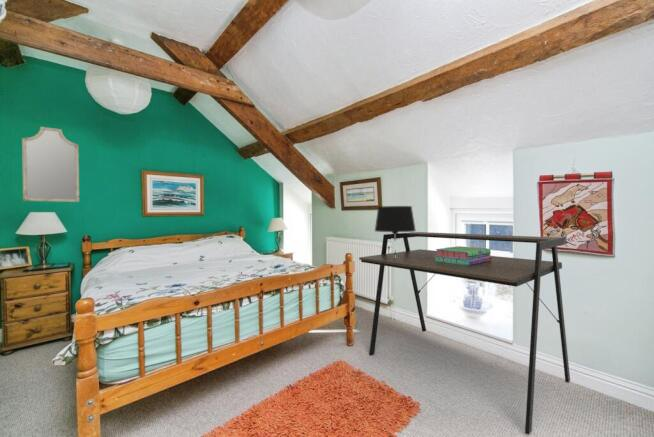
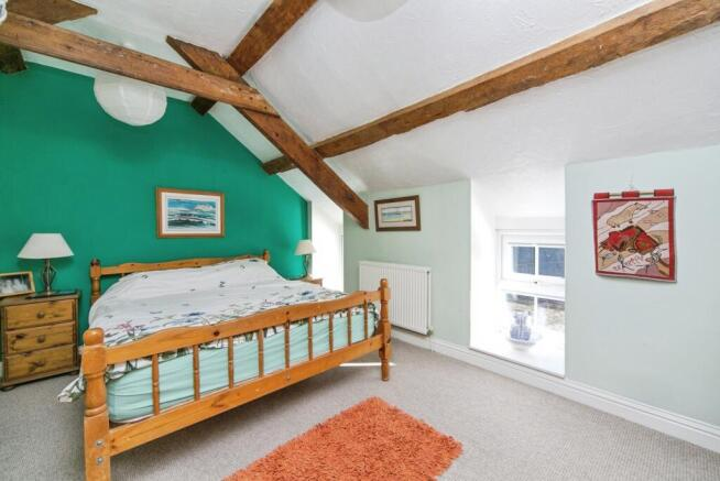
- desk (459, 277)
- stack of books (463, 254)
- table lamp (394, 231)
- home mirror (51, 164)
